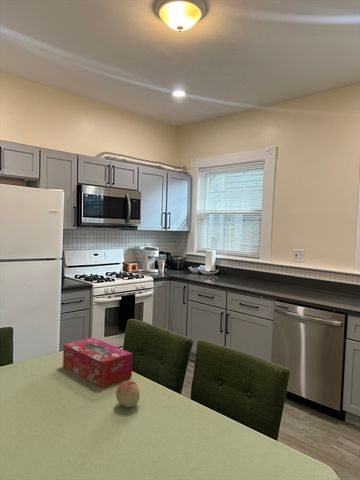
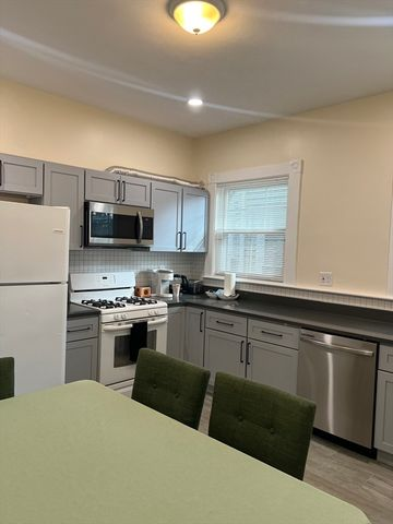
- fruit (128, 393)
- tissue box (96, 360)
